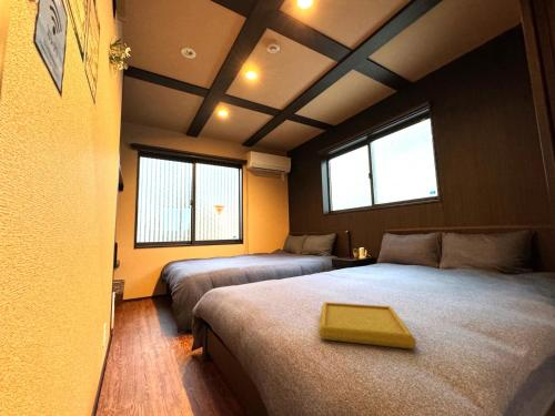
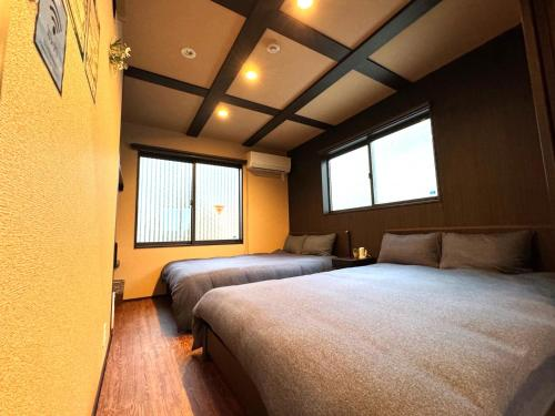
- serving tray (360, 321)
